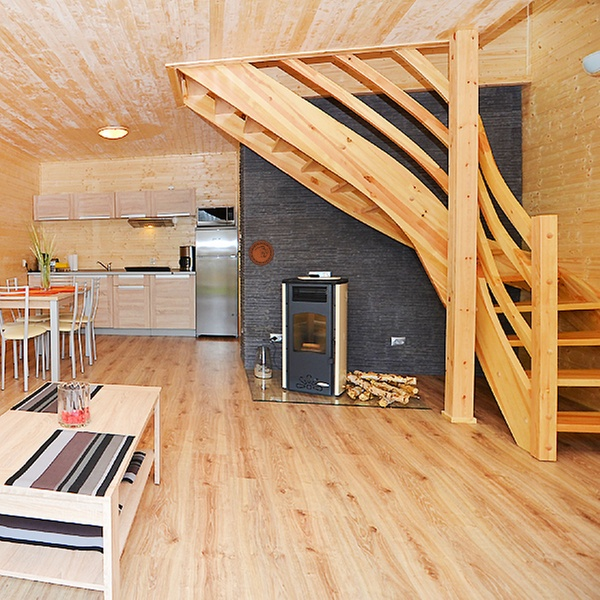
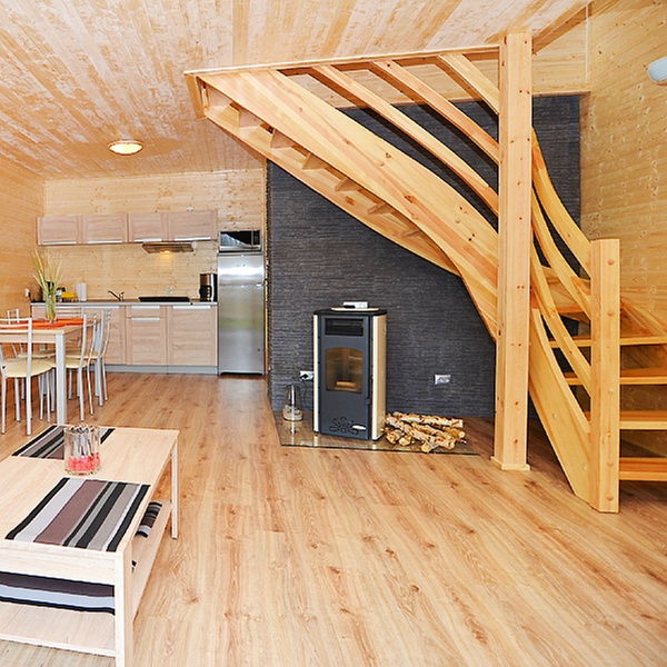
- decorative plate (261, 253)
